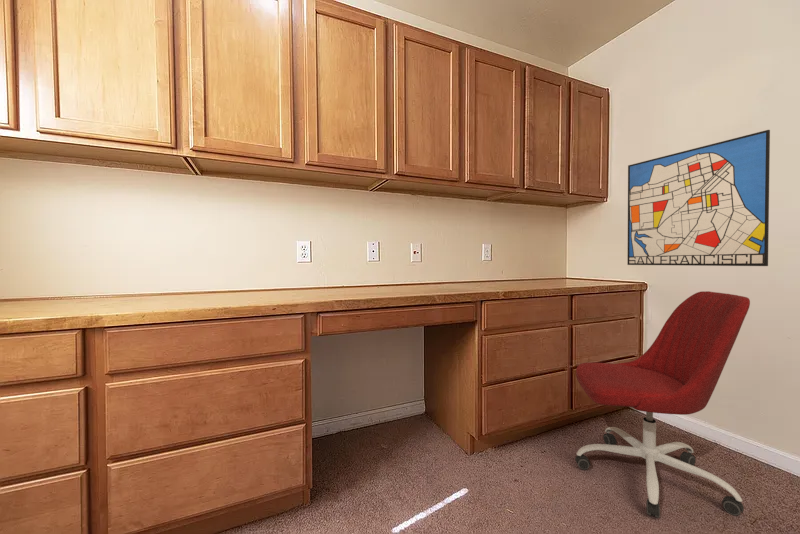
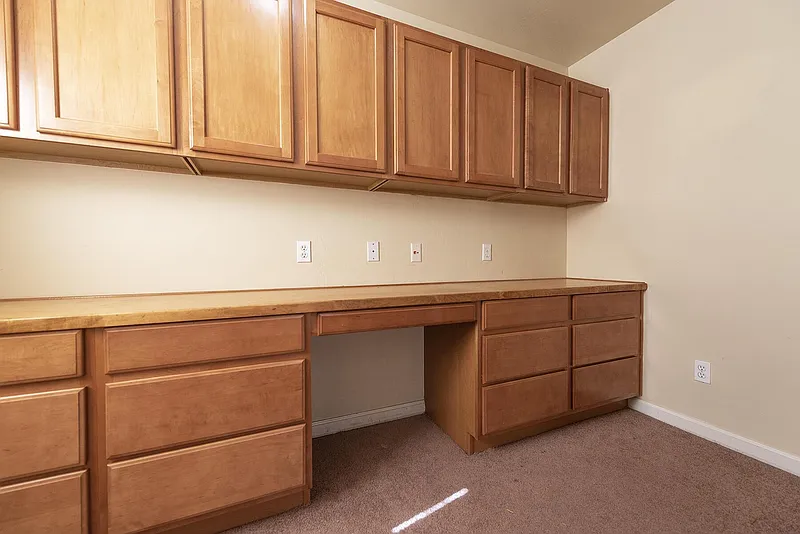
- wall art (687, 208)
- office chair (649, 385)
